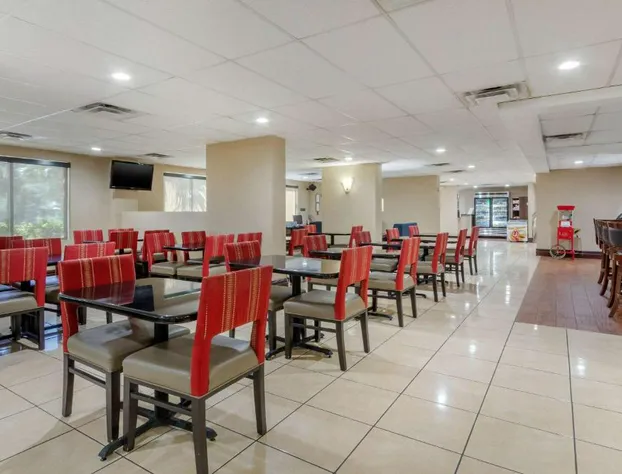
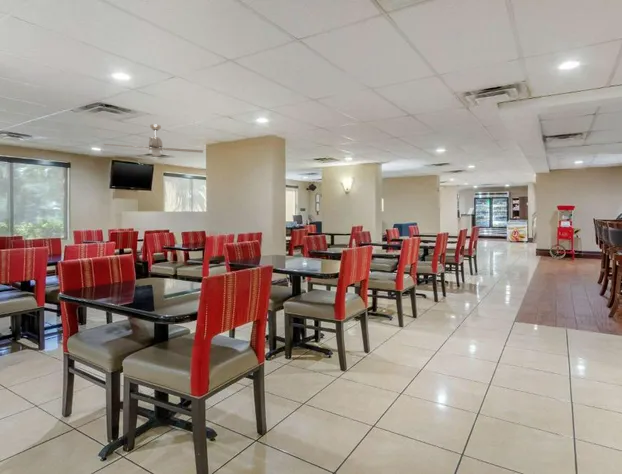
+ electric fan (155, 139)
